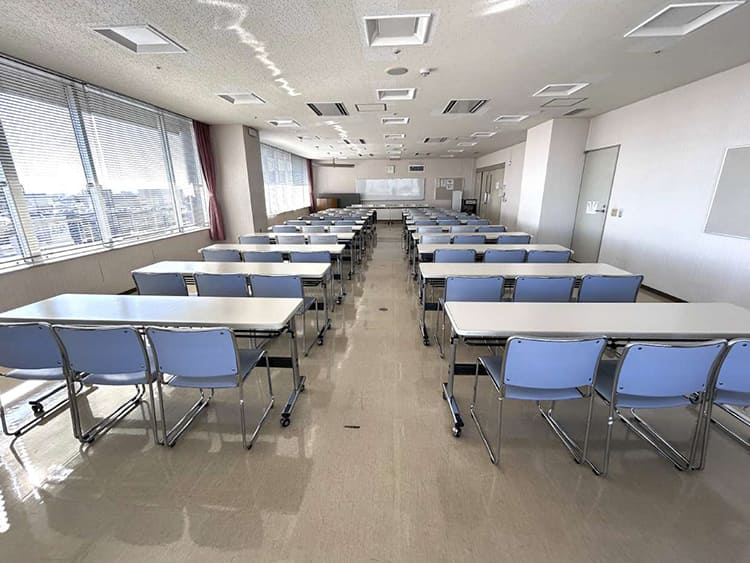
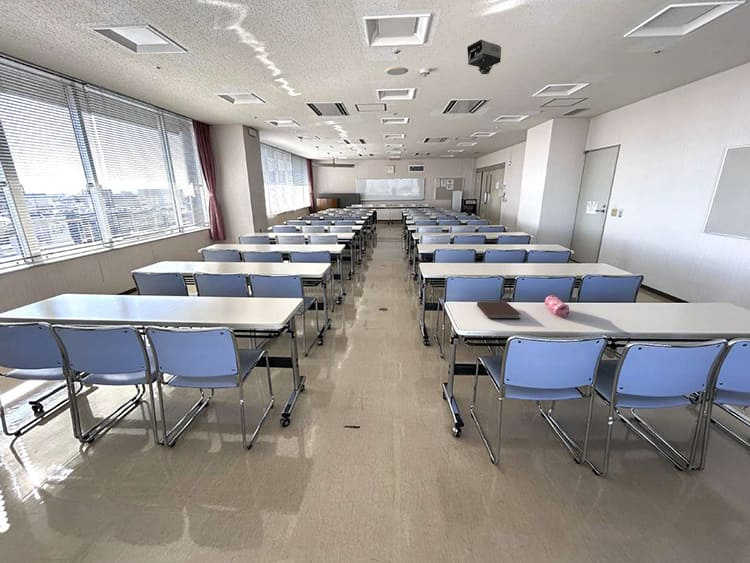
+ notebook (497, 309)
+ pencil case (556, 305)
+ projector (483, 58)
